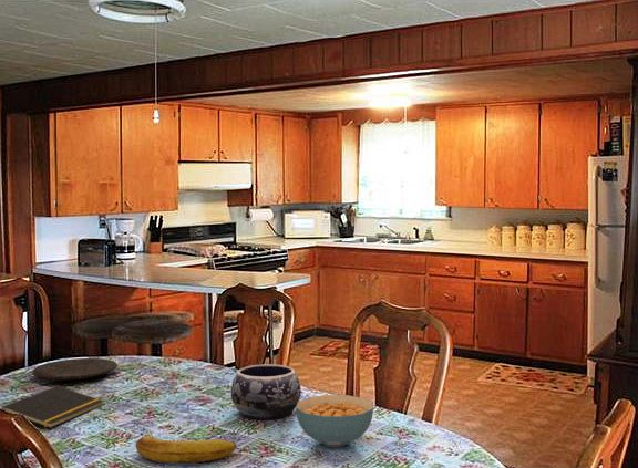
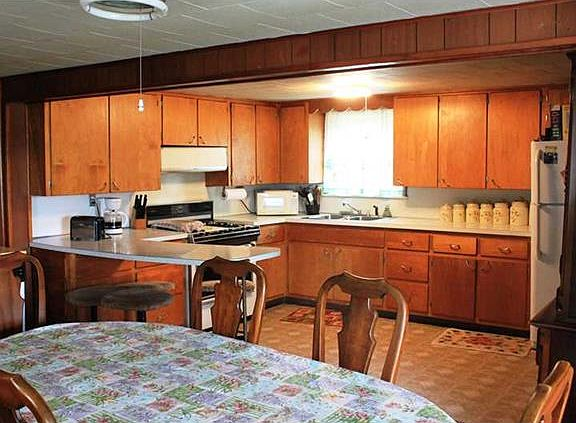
- plate (75, 371)
- notepad (54, 405)
- banana (181, 445)
- cereal bowl (335, 424)
- decorative bowl (266, 391)
